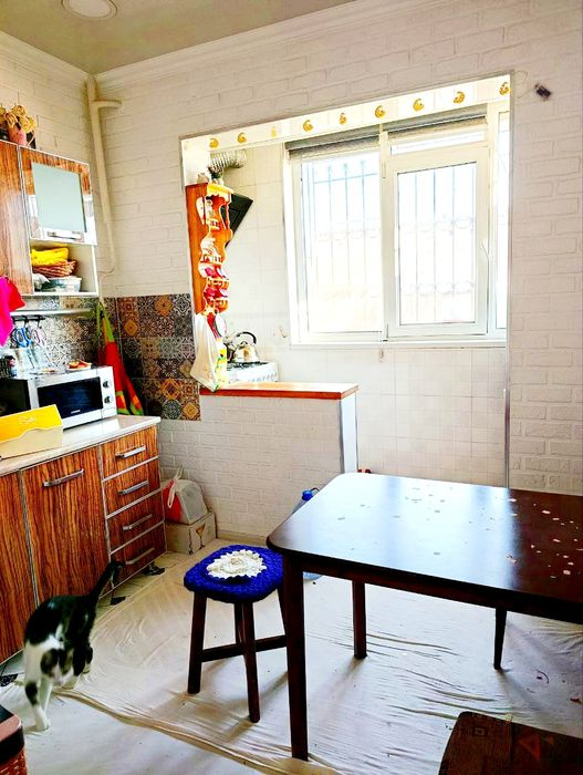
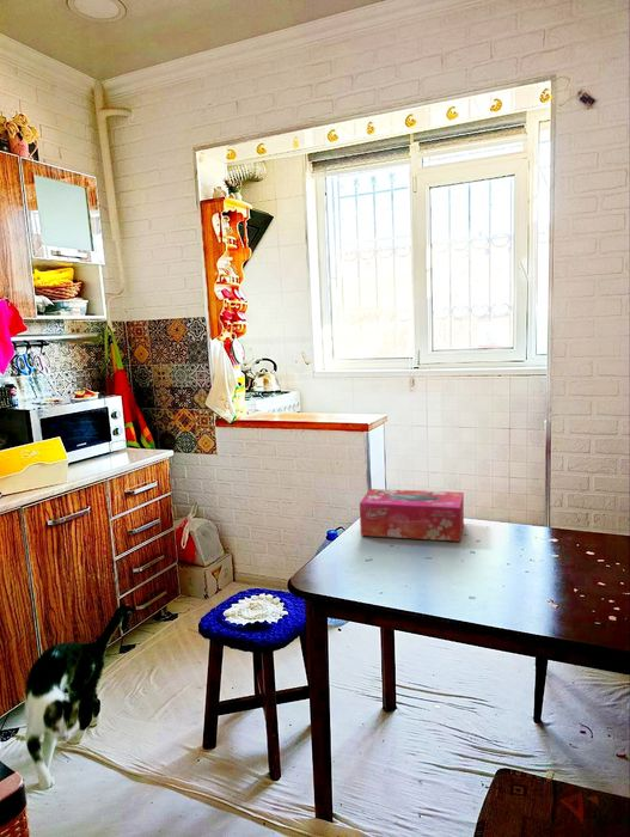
+ tissue box (412, 513)
